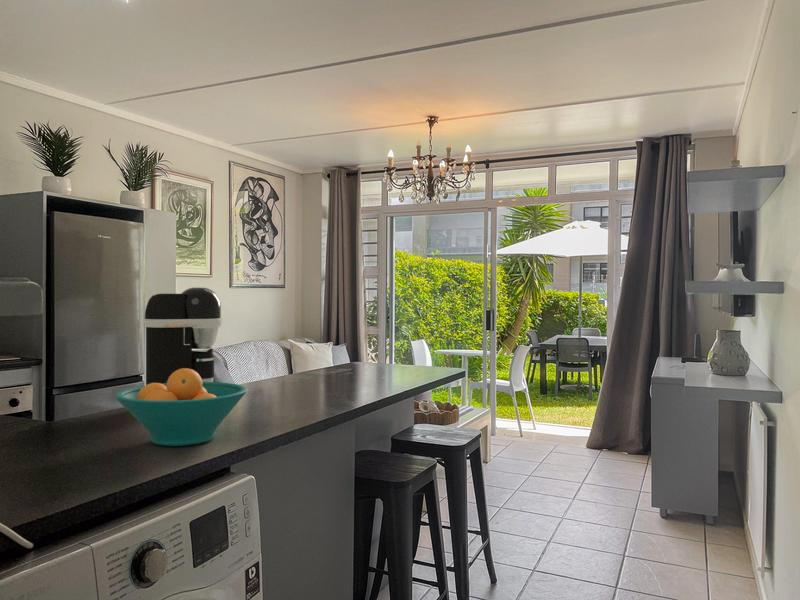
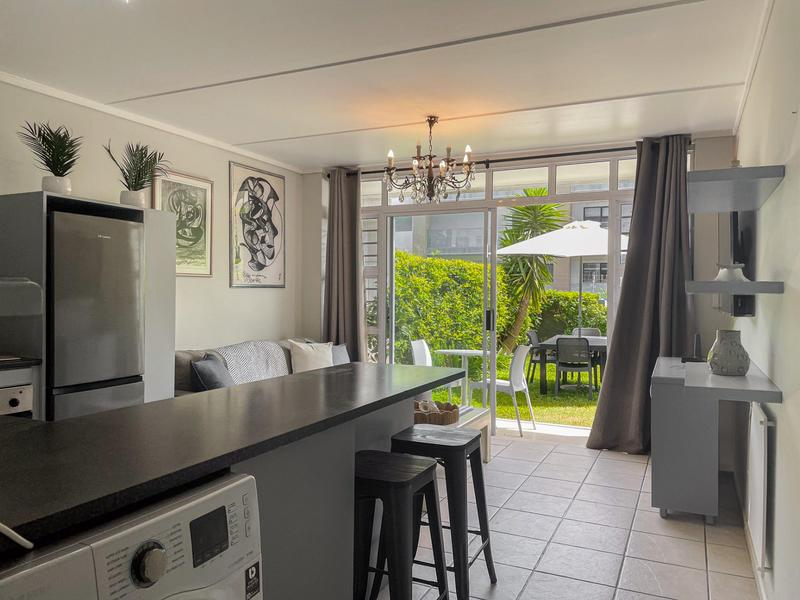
- coffee maker (183, 346)
- fruit bowl (183, 404)
